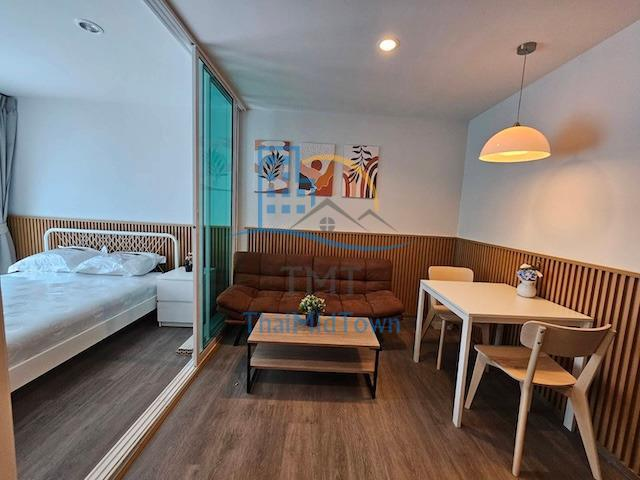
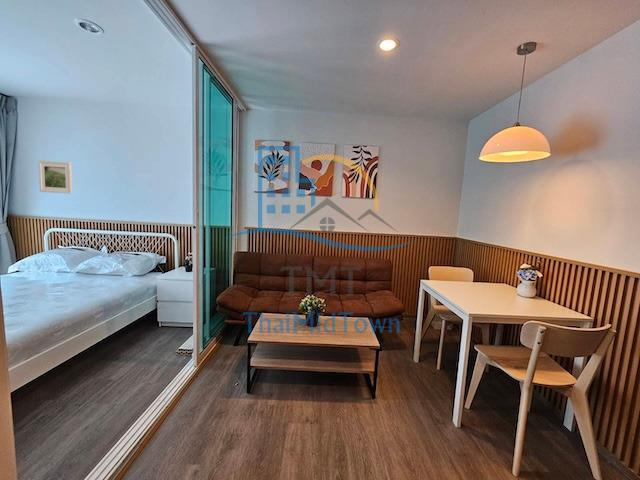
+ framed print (55, 177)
